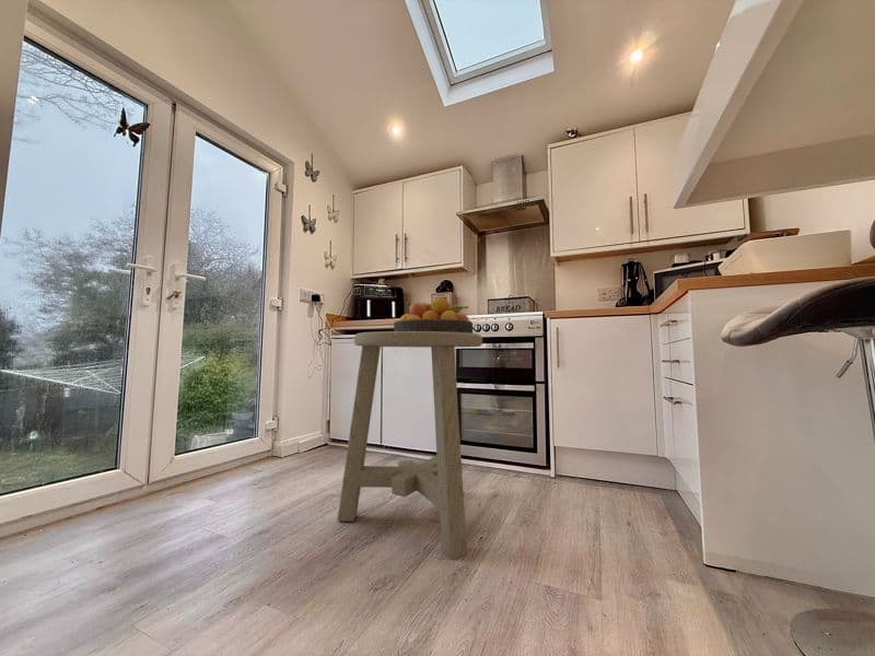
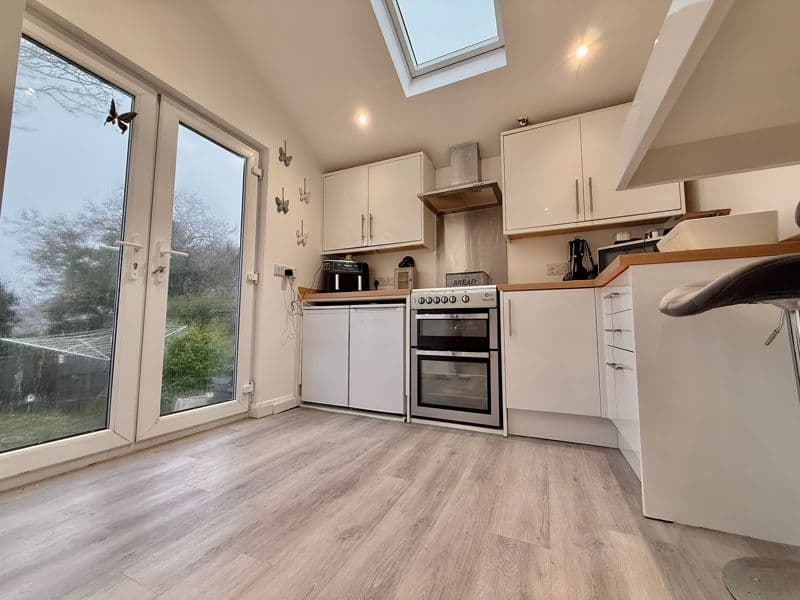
- stool (435, 424)
- fruit bowl (433, 317)
